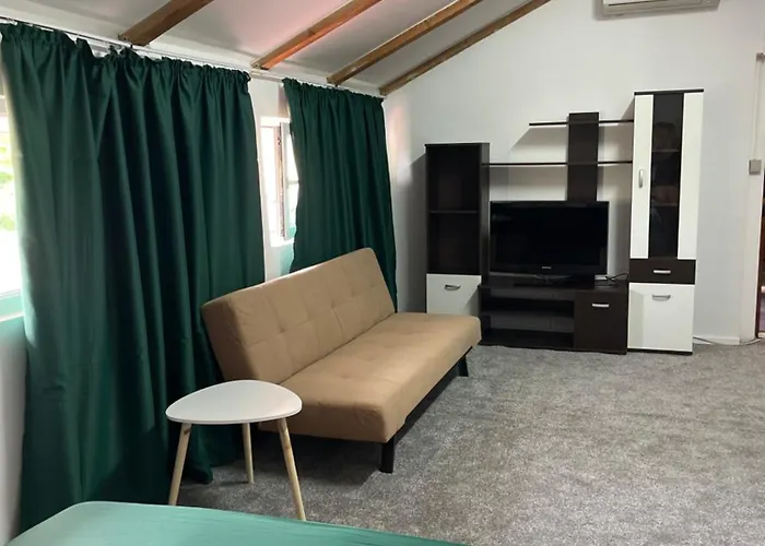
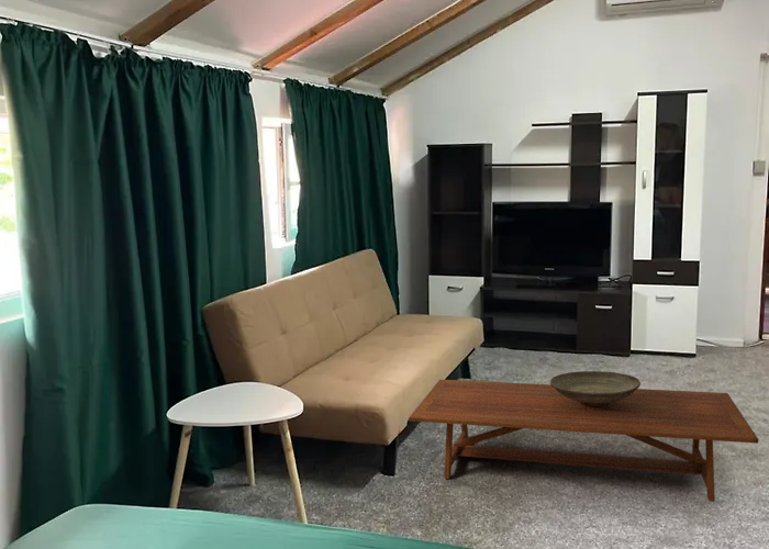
+ coffee table (573, 430)
+ decorative bowl (594, 391)
